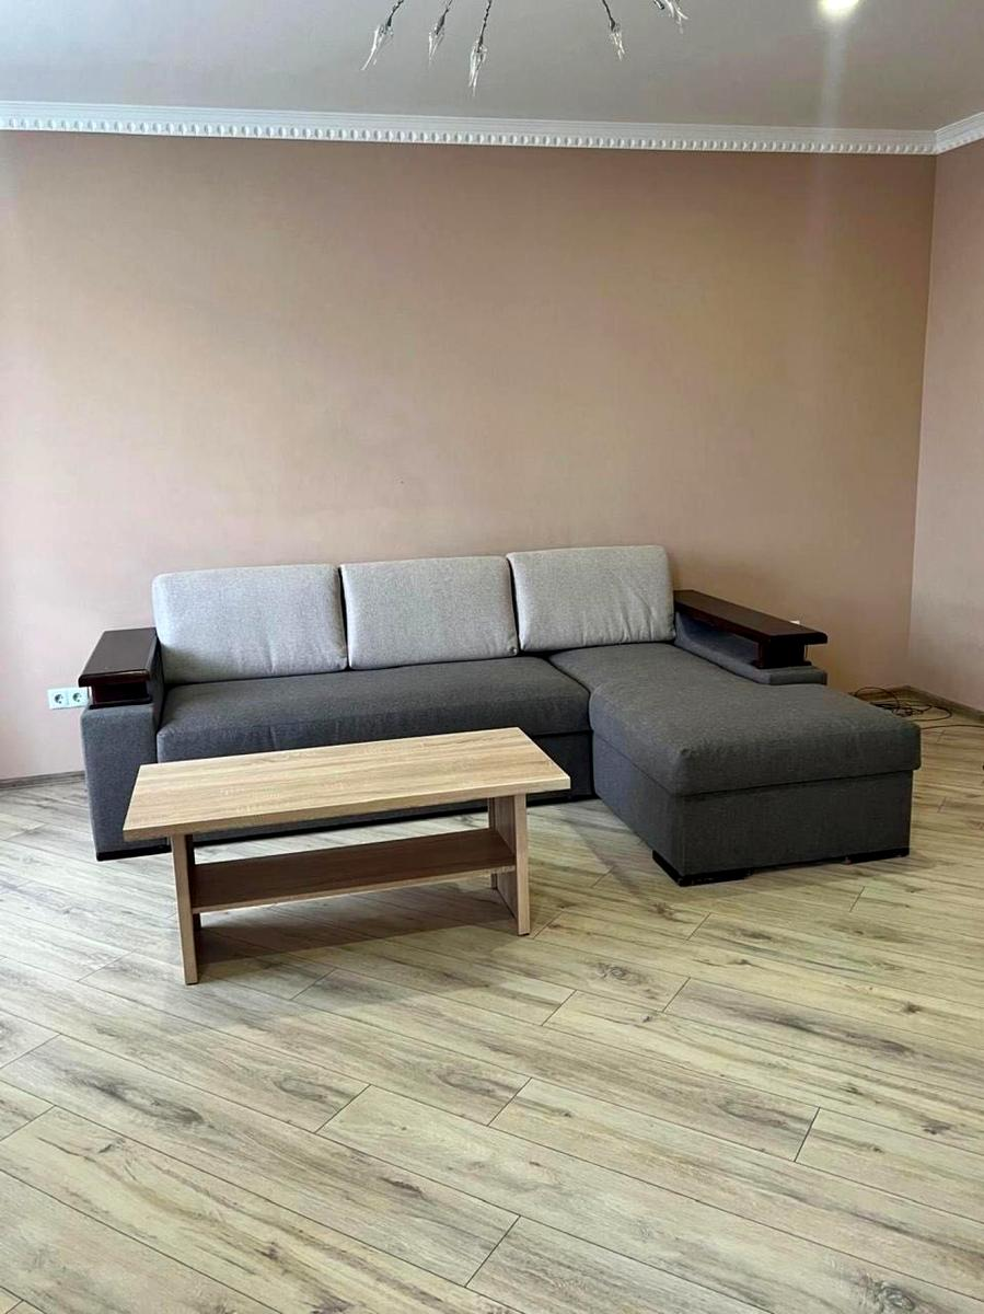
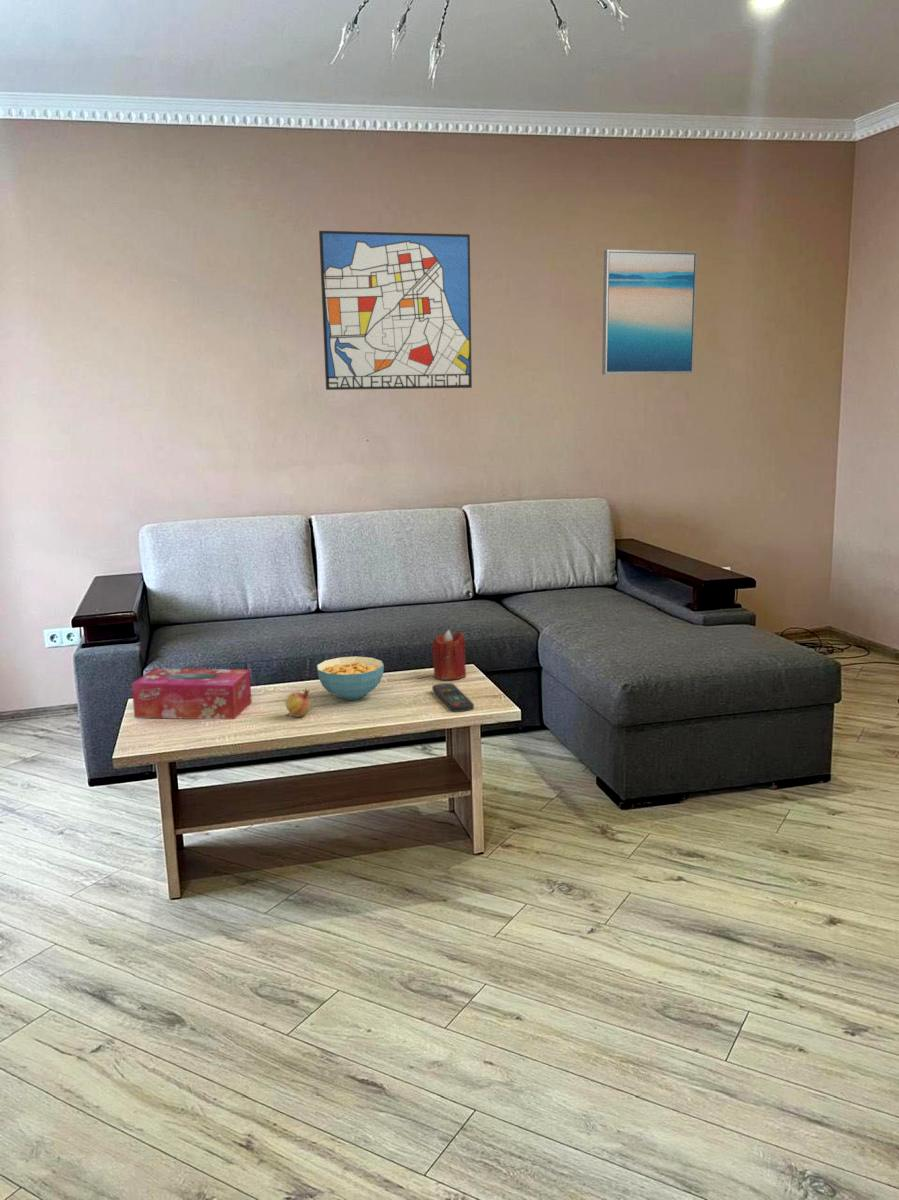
+ remote control (452, 696)
+ wall art (397, 312)
+ fruit (298, 702)
+ tissue box (193, 693)
+ candle (449, 653)
+ wall art (649, 313)
+ cereal bowl (350, 681)
